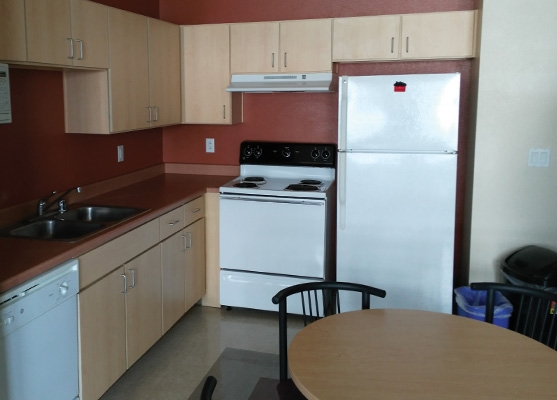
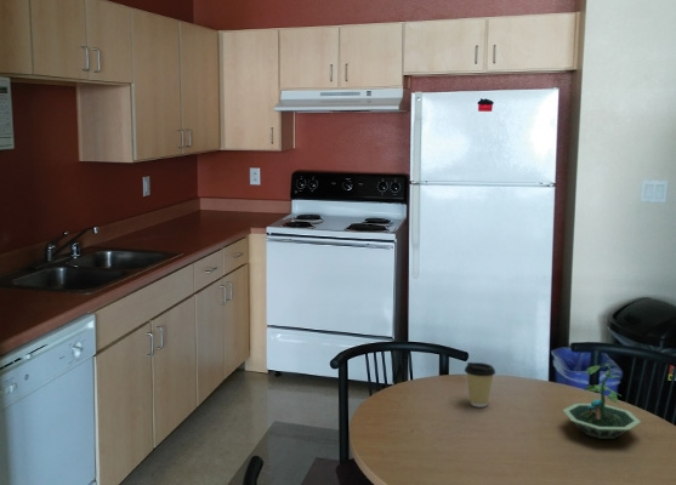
+ coffee cup (479, 384)
+ terrarium (604, 378)
